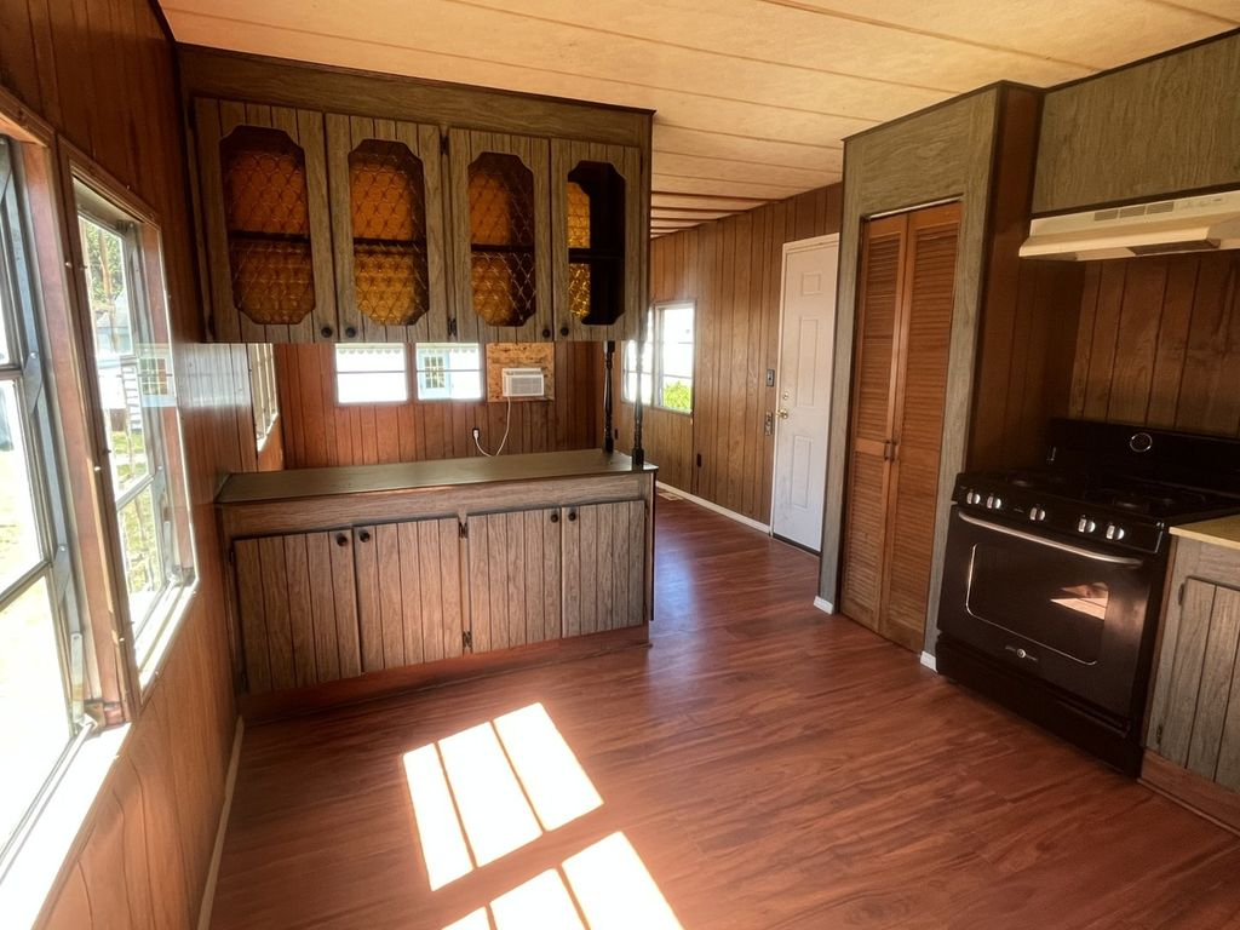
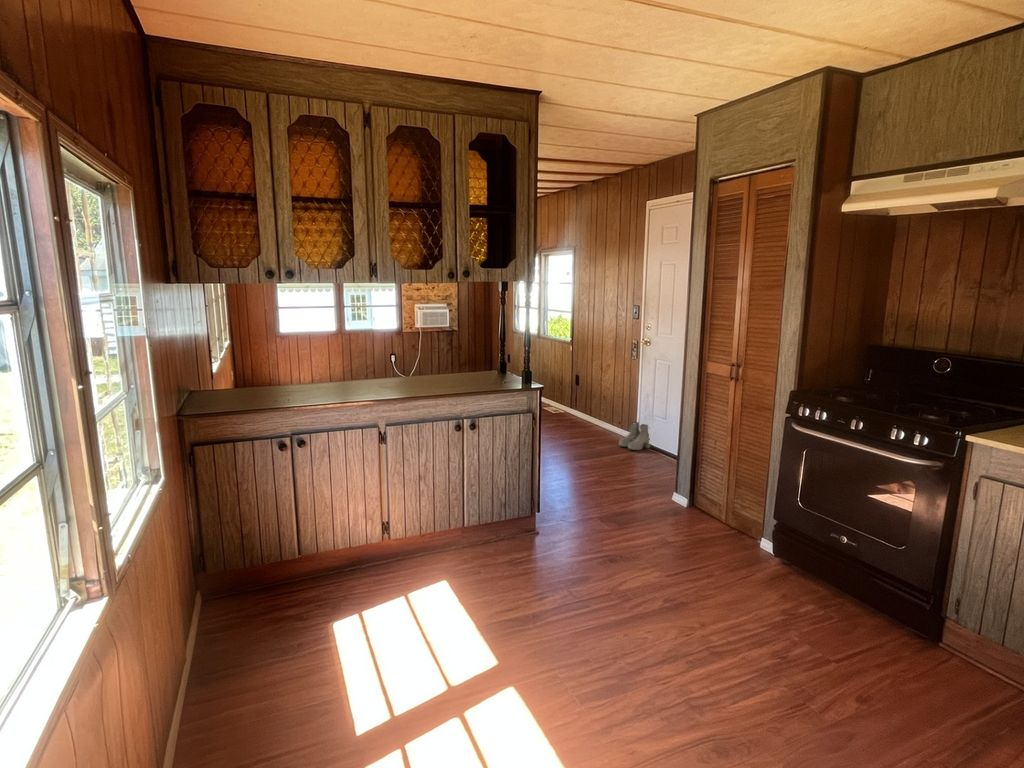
+ boots (635, 435)
